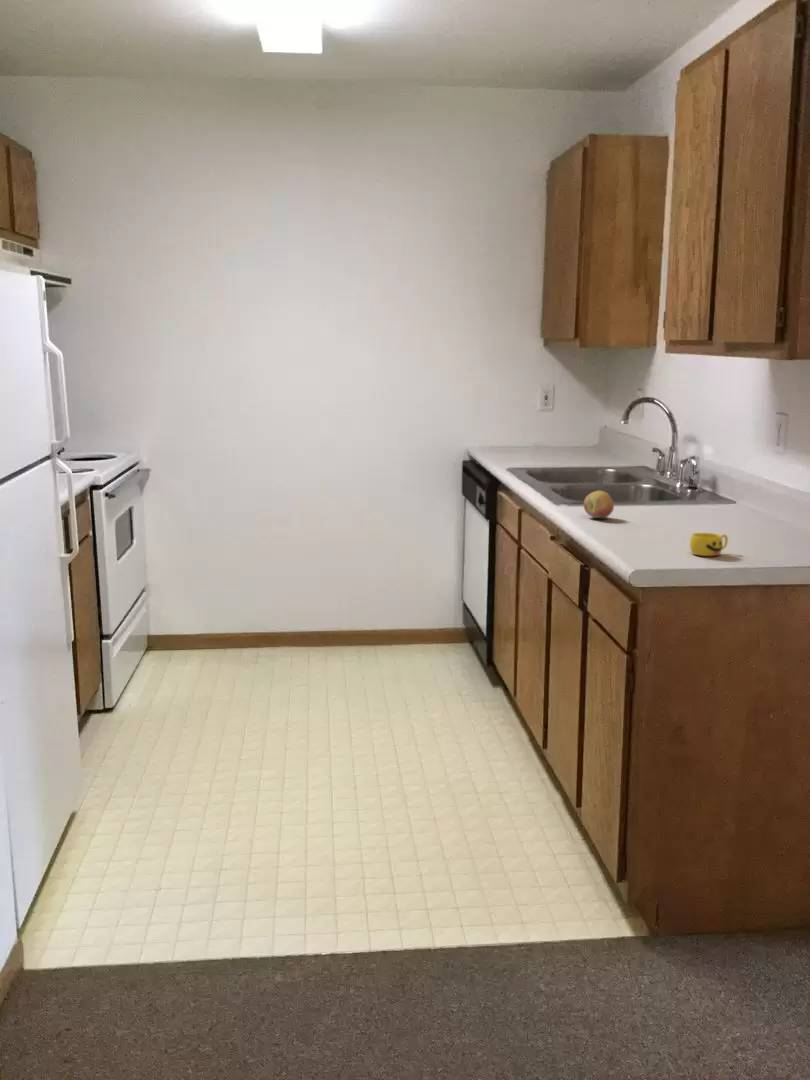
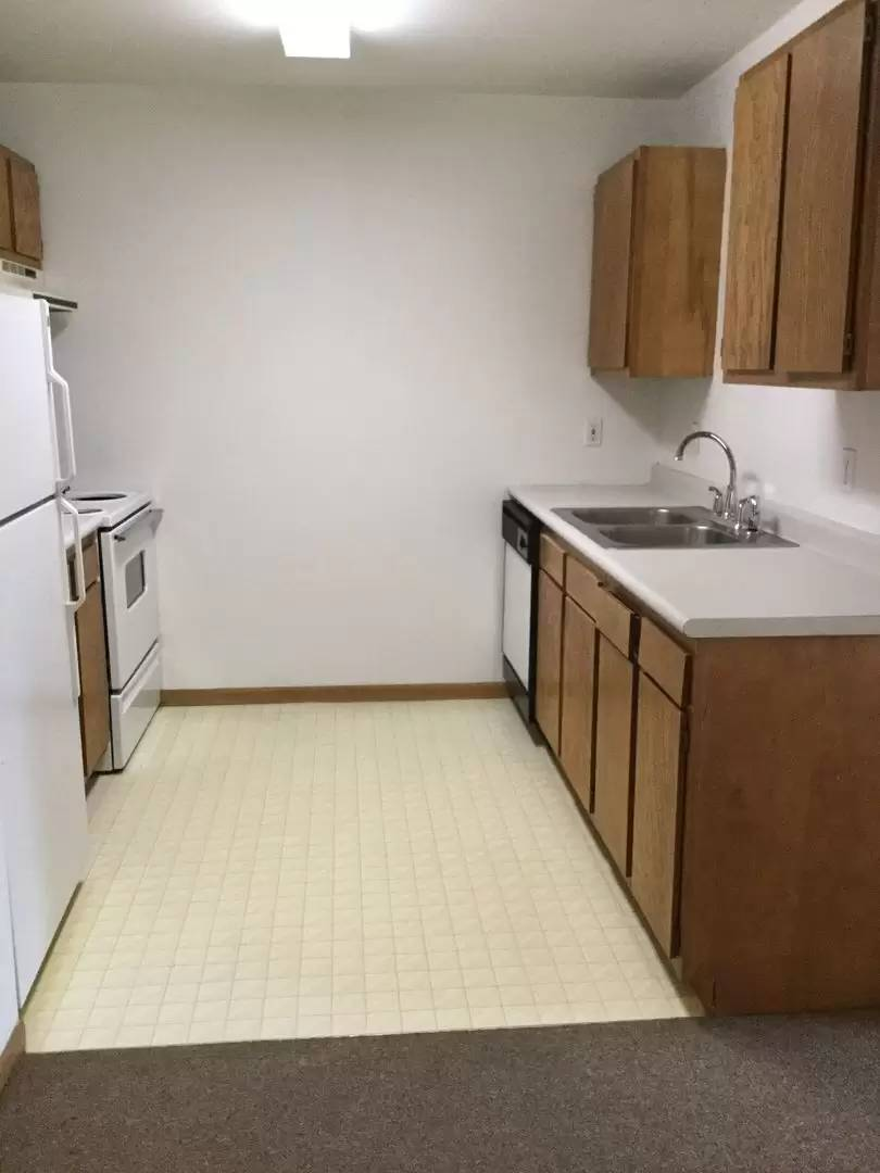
- fruit (599, 504)
- cup (710, 544)
